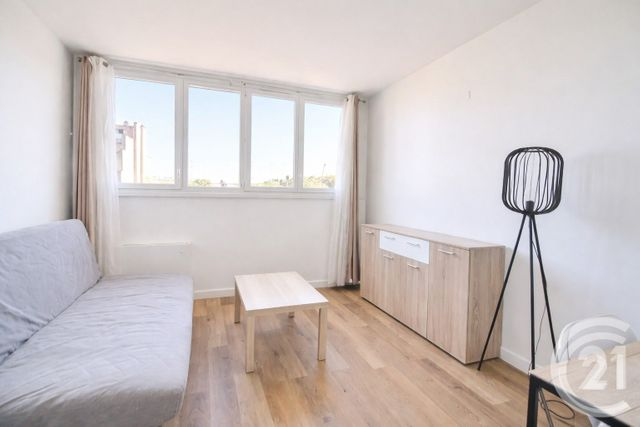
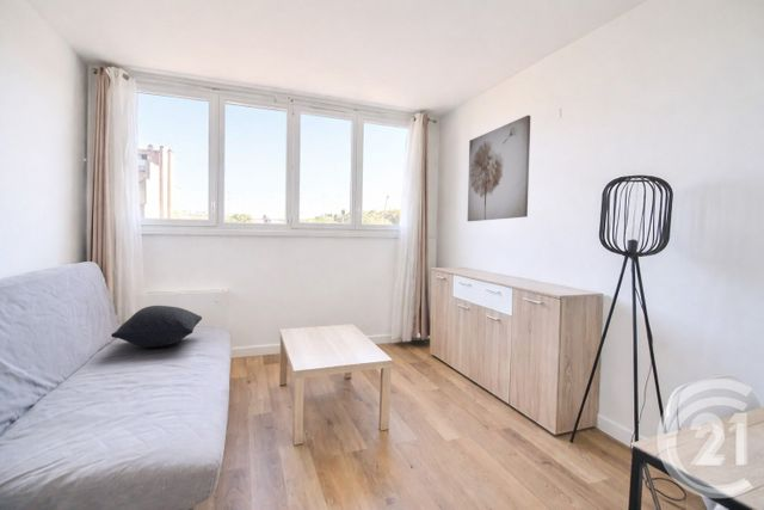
+ pillow (161, 325)
+ wall art (494, 174)
